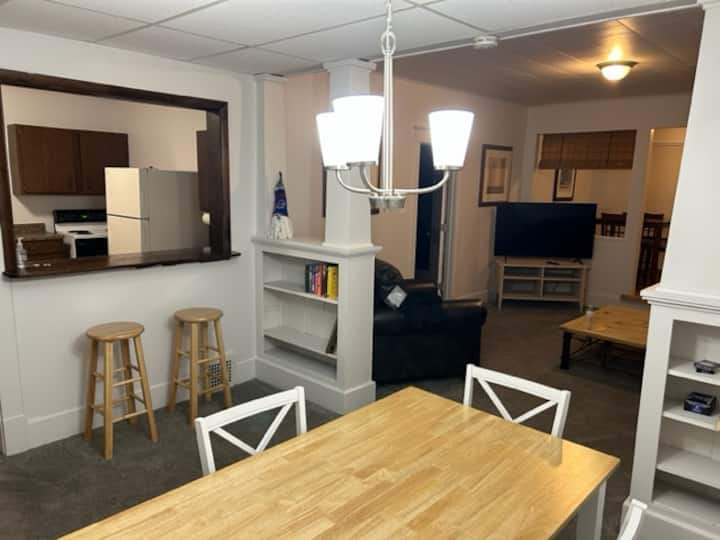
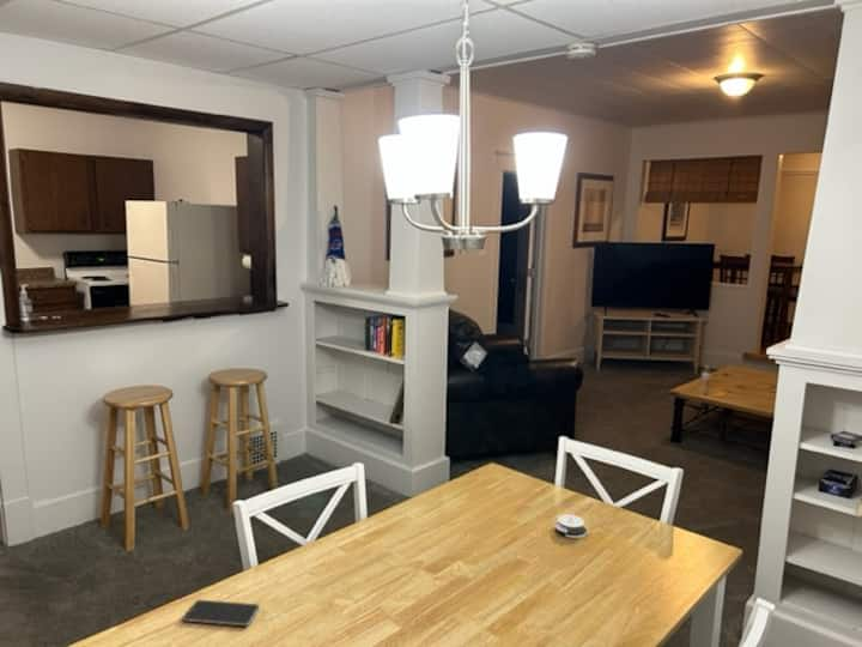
+ architectural model (570, 521)
+ smartphone (221, 612)
